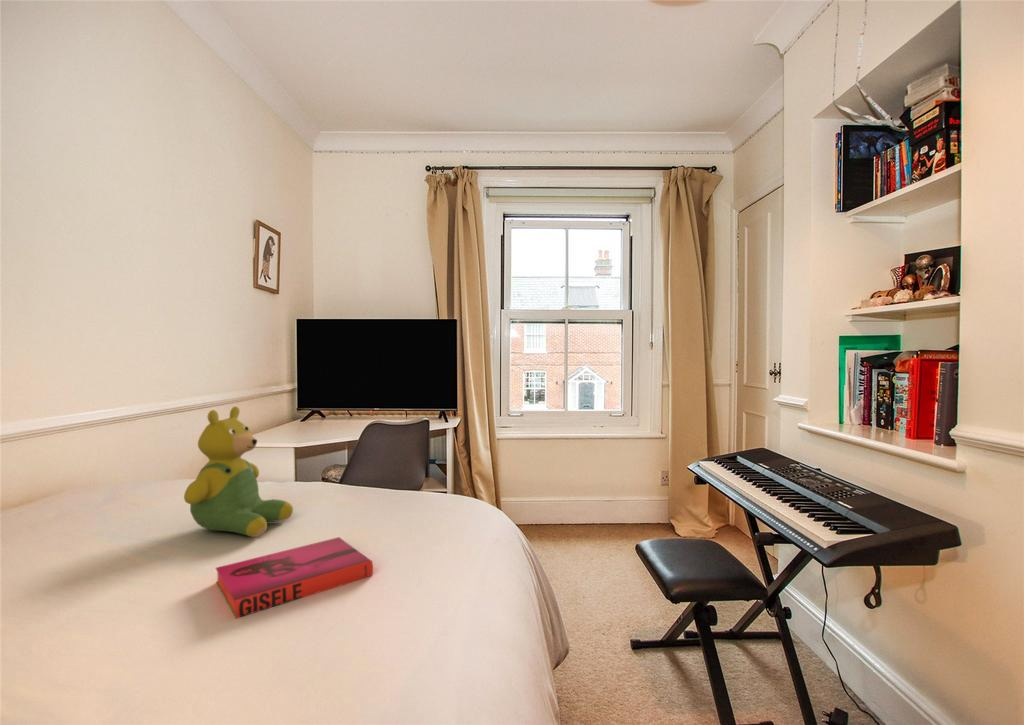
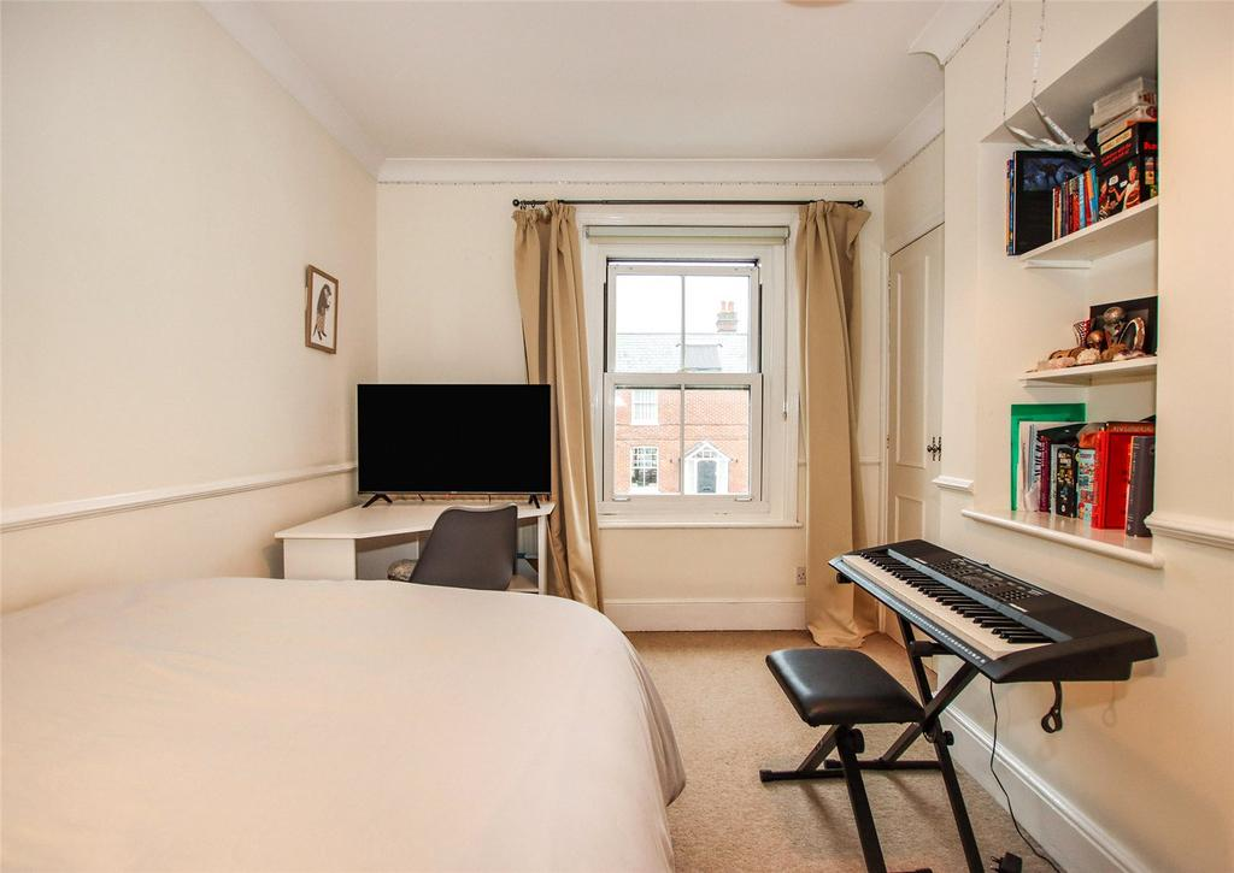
- teddy bear (241, 468)
- hardback book (295, 572)
